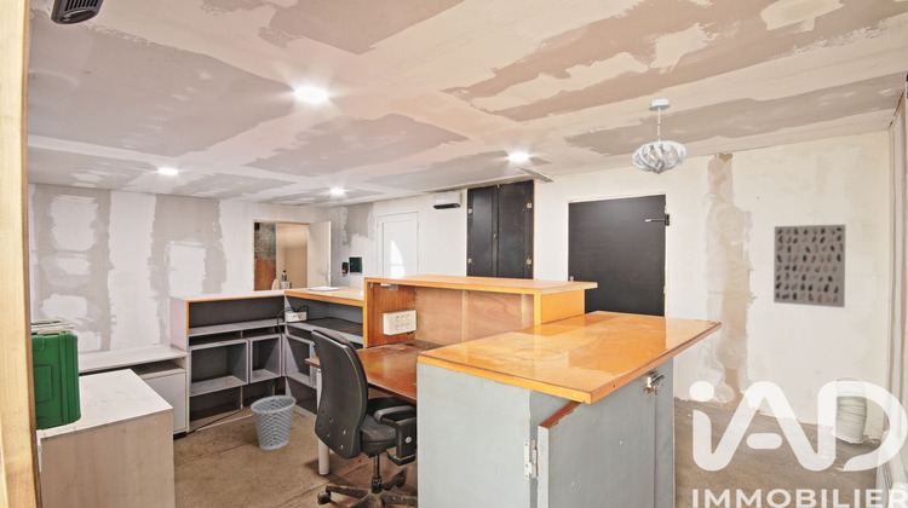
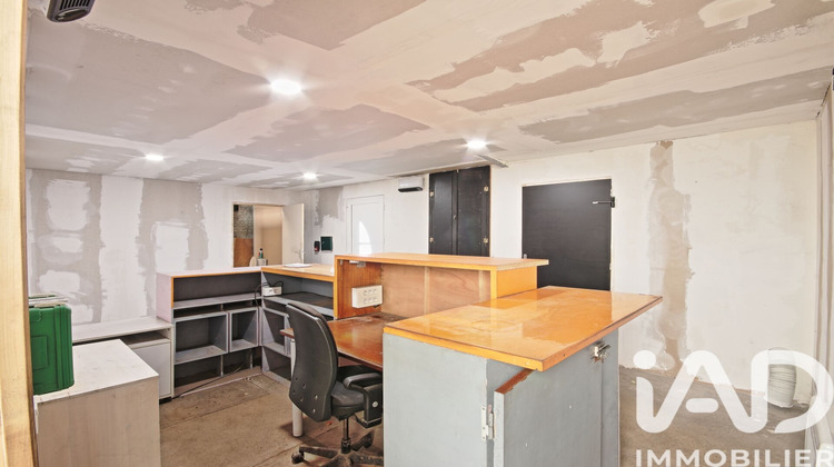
- pendant light (659, 140)
- wastebasket (274, 422)
- wall art (808, 265)
